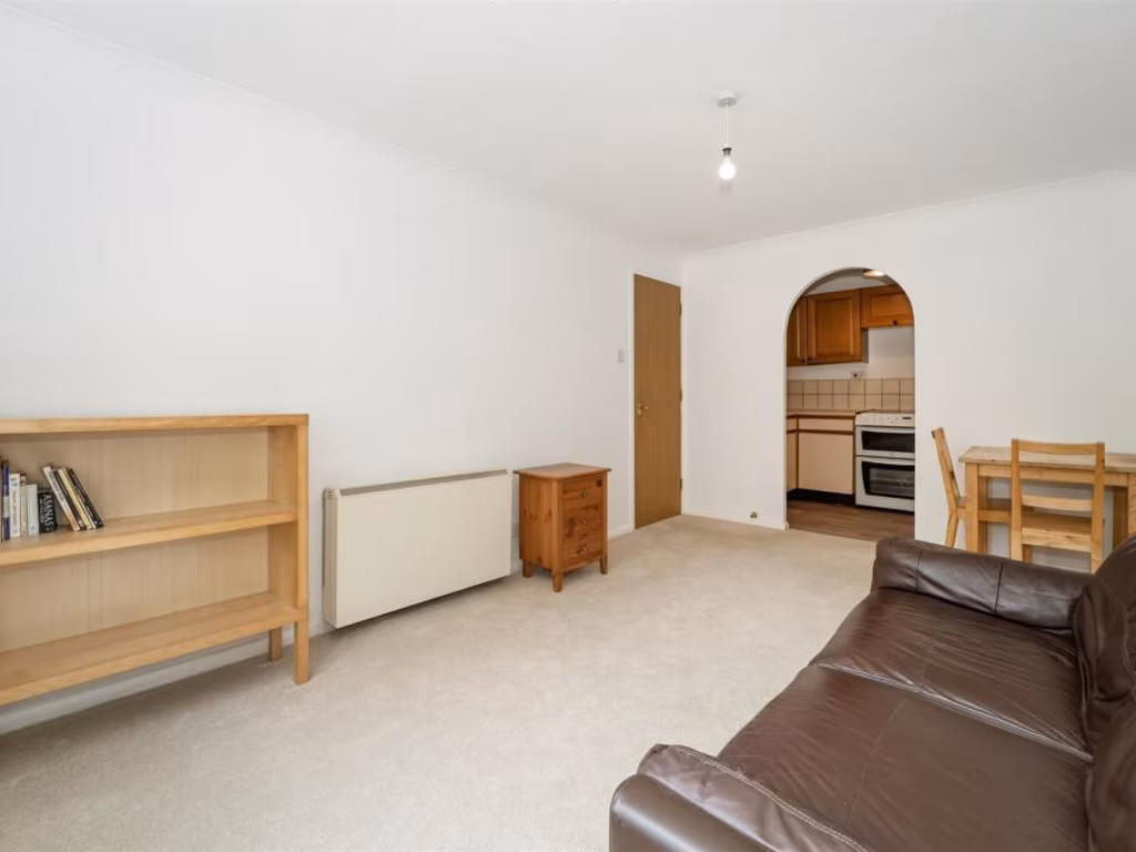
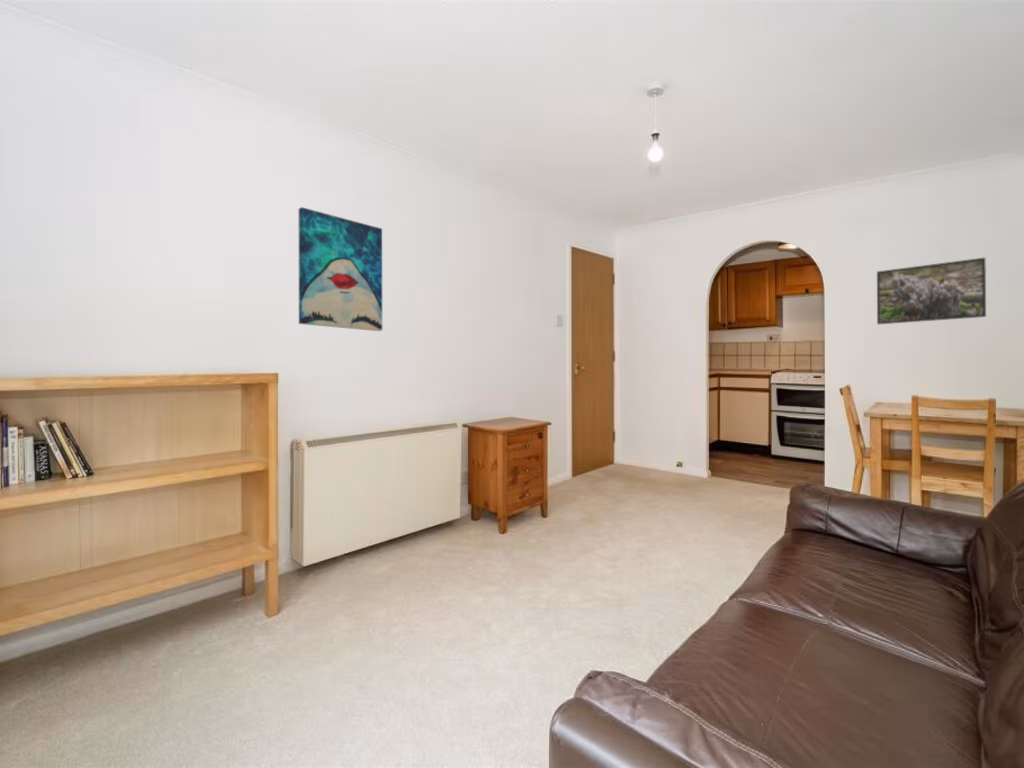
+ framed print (928, 292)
+ wall art (343, 273)
